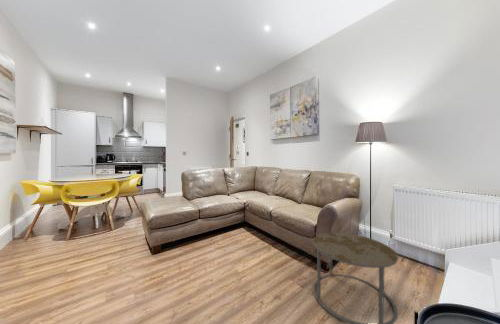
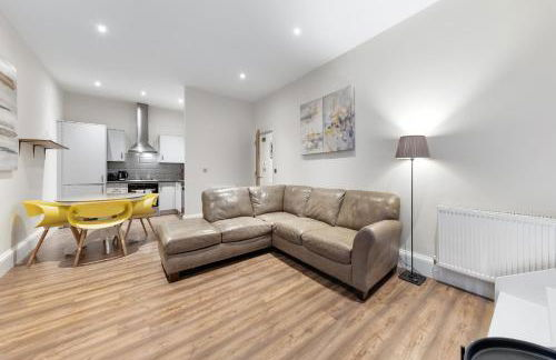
- side table (351, 276)
